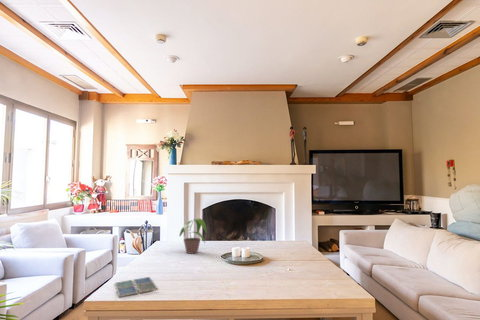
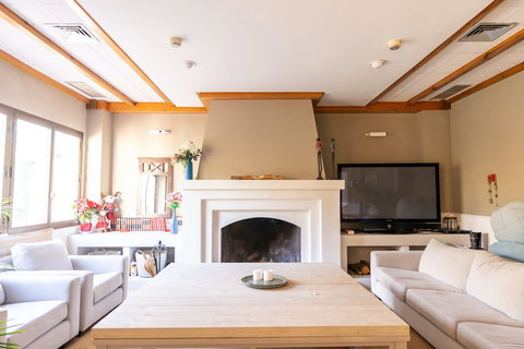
- potted plant (190, 235)
- drink coaster (134, 286)
